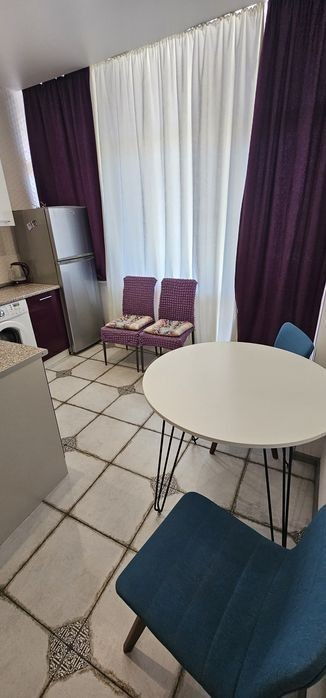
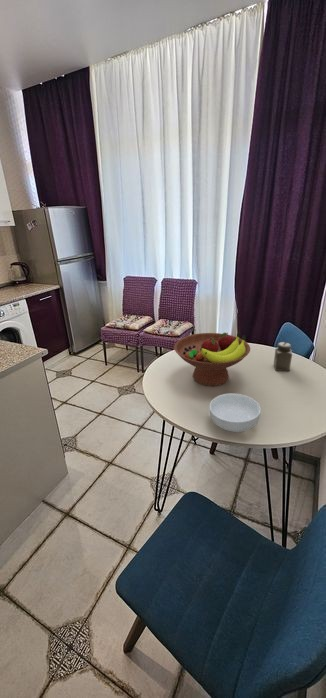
+ salt shaker (283, 355)
+ fruit bowl (211, 356)
+ cereal bowl (234, 414)
